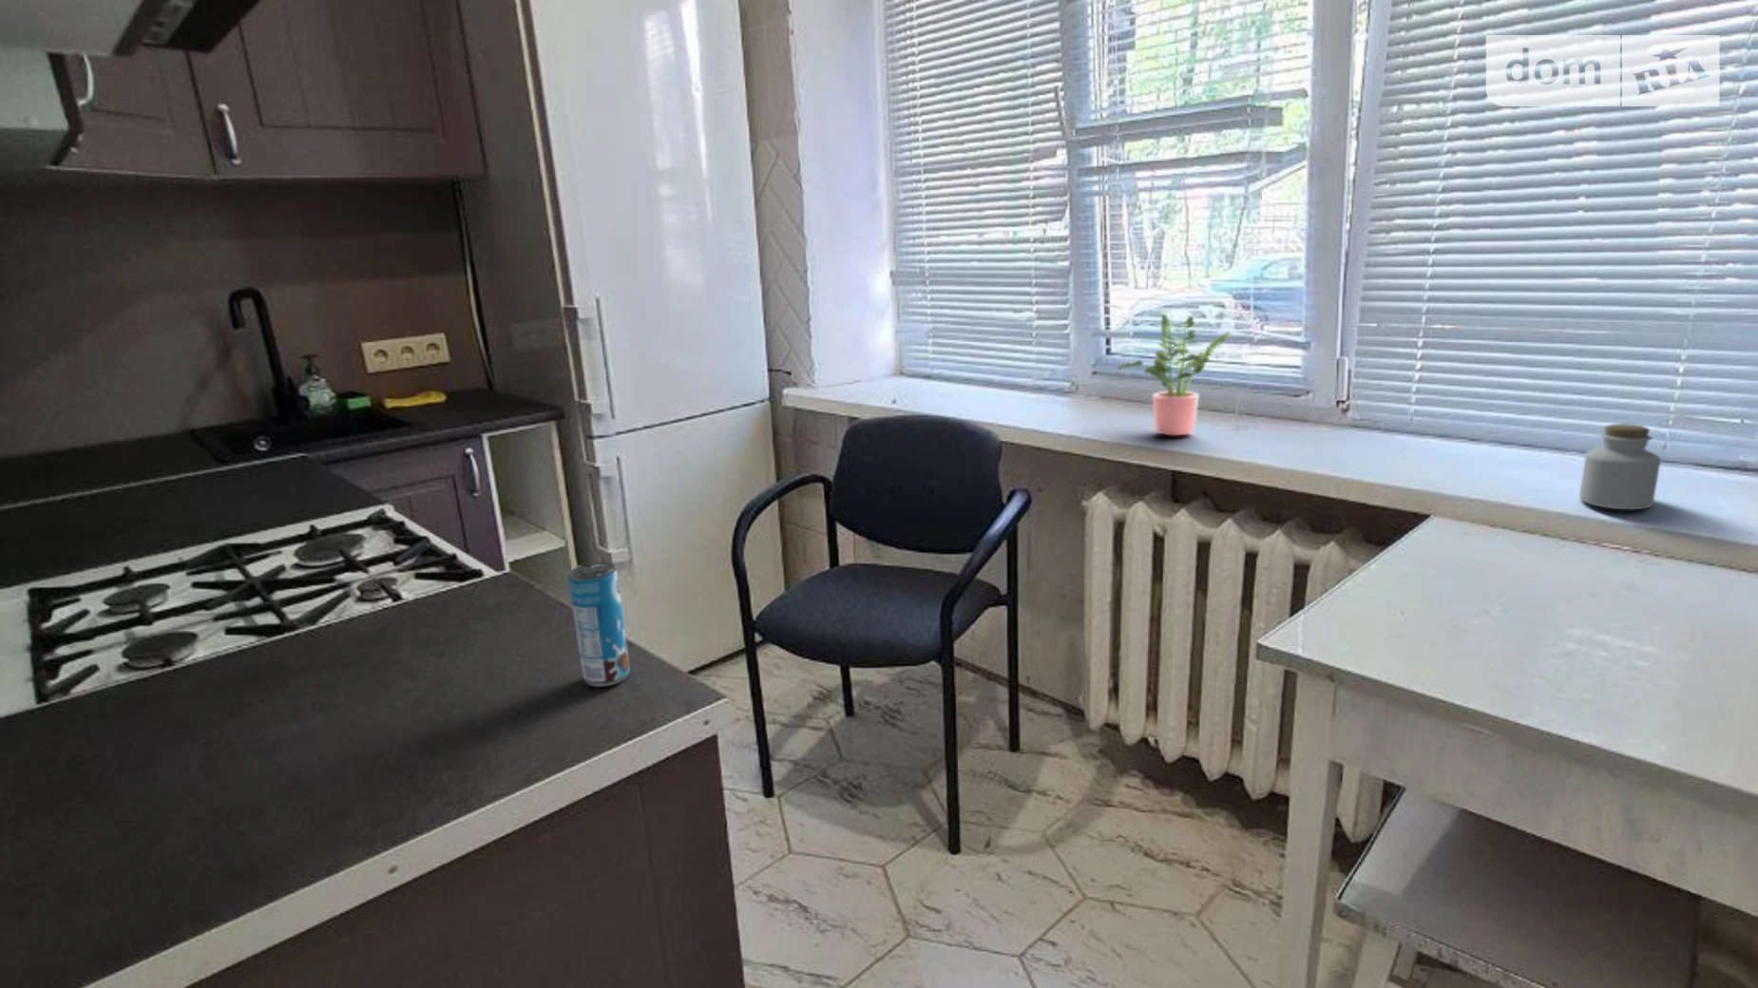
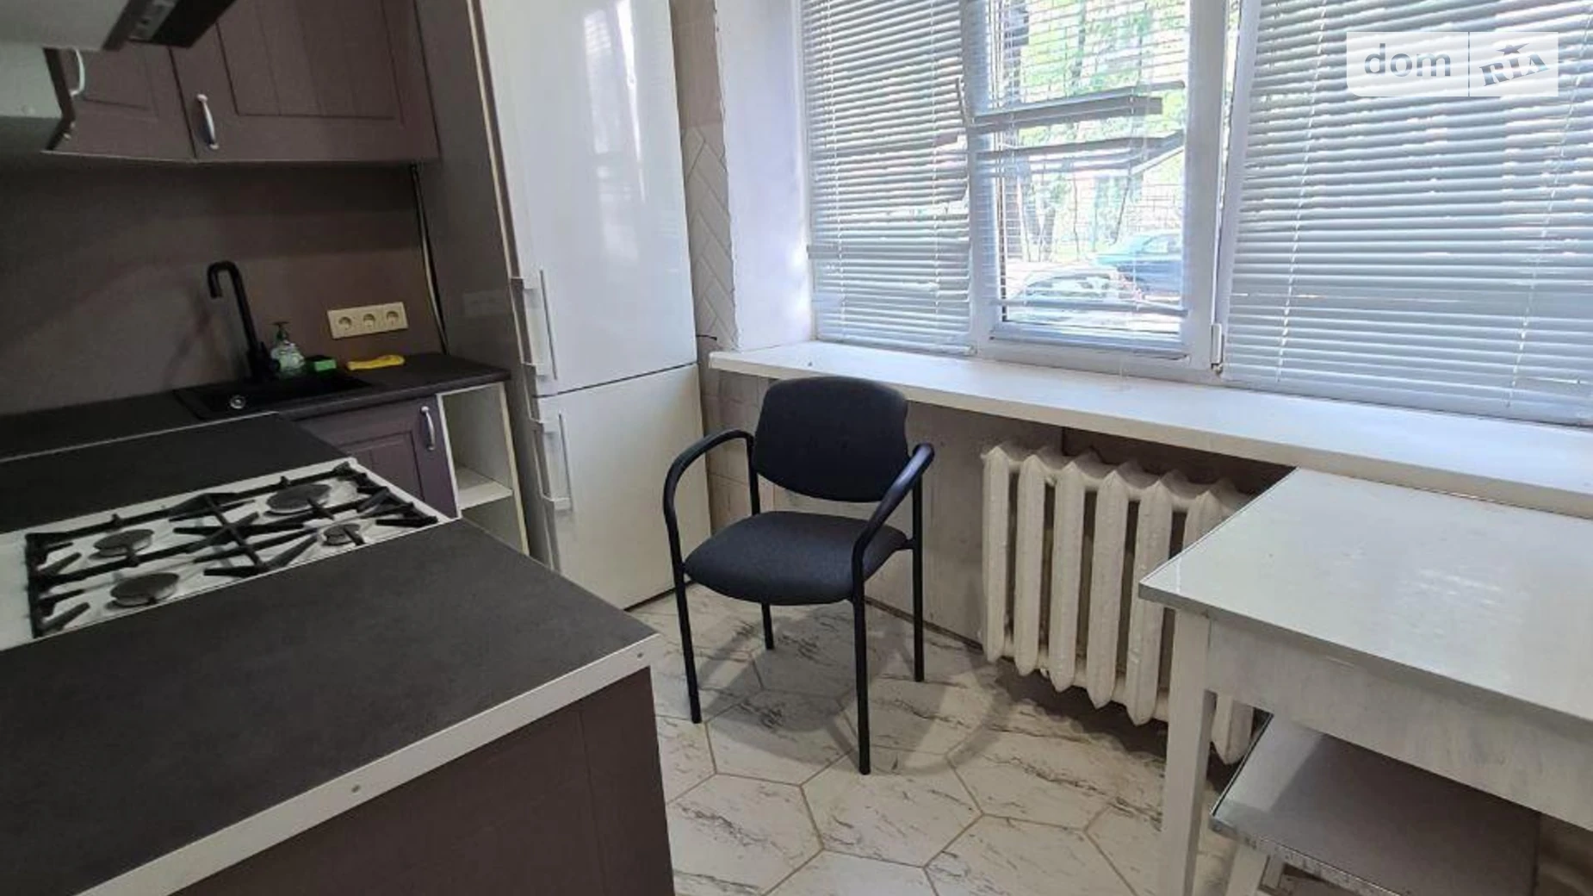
- potted plant (1169, 370)
- beverage can (600, 624)
- jar (1620, 464)
